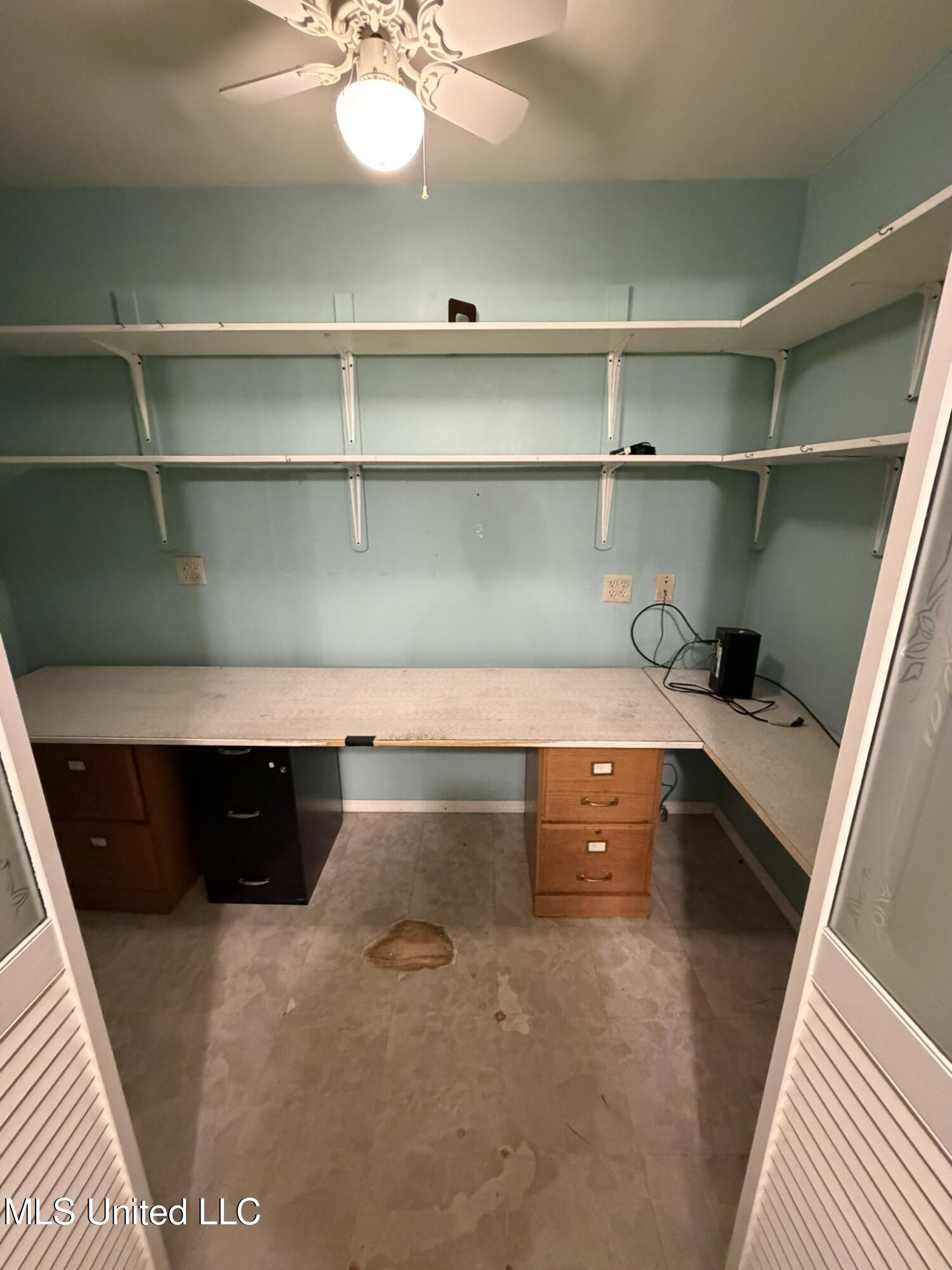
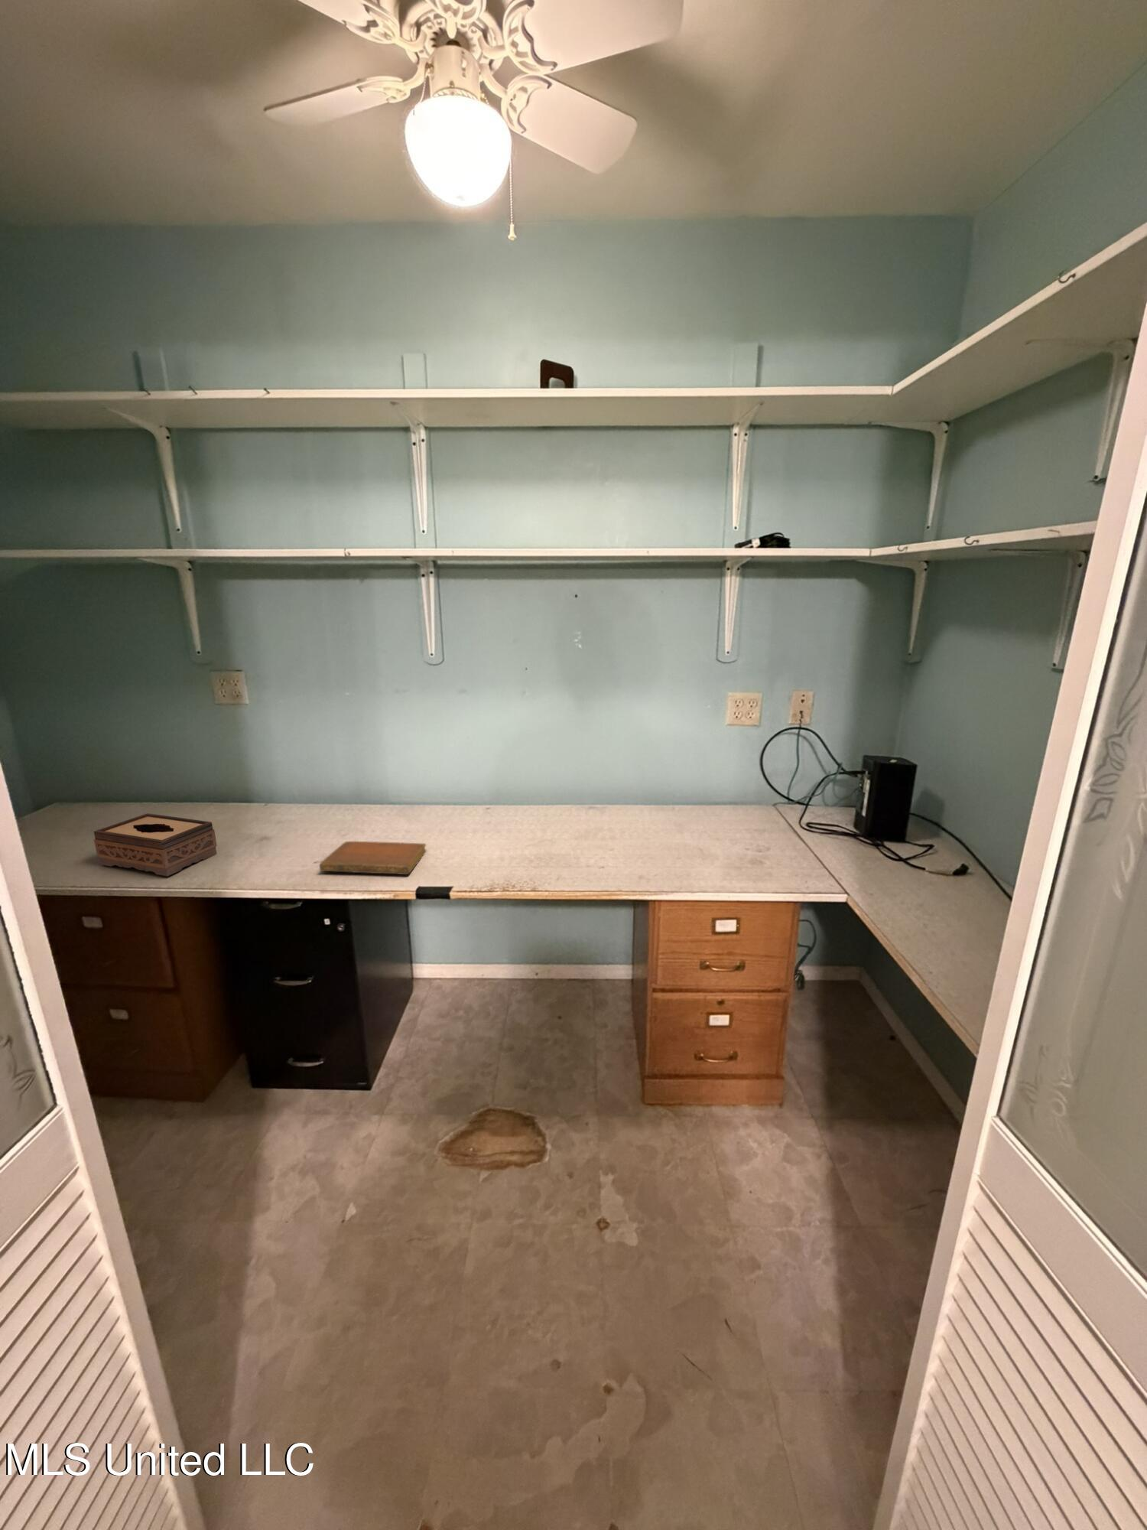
+ notebook (375, 857)
+ tissue box (157, 842)
